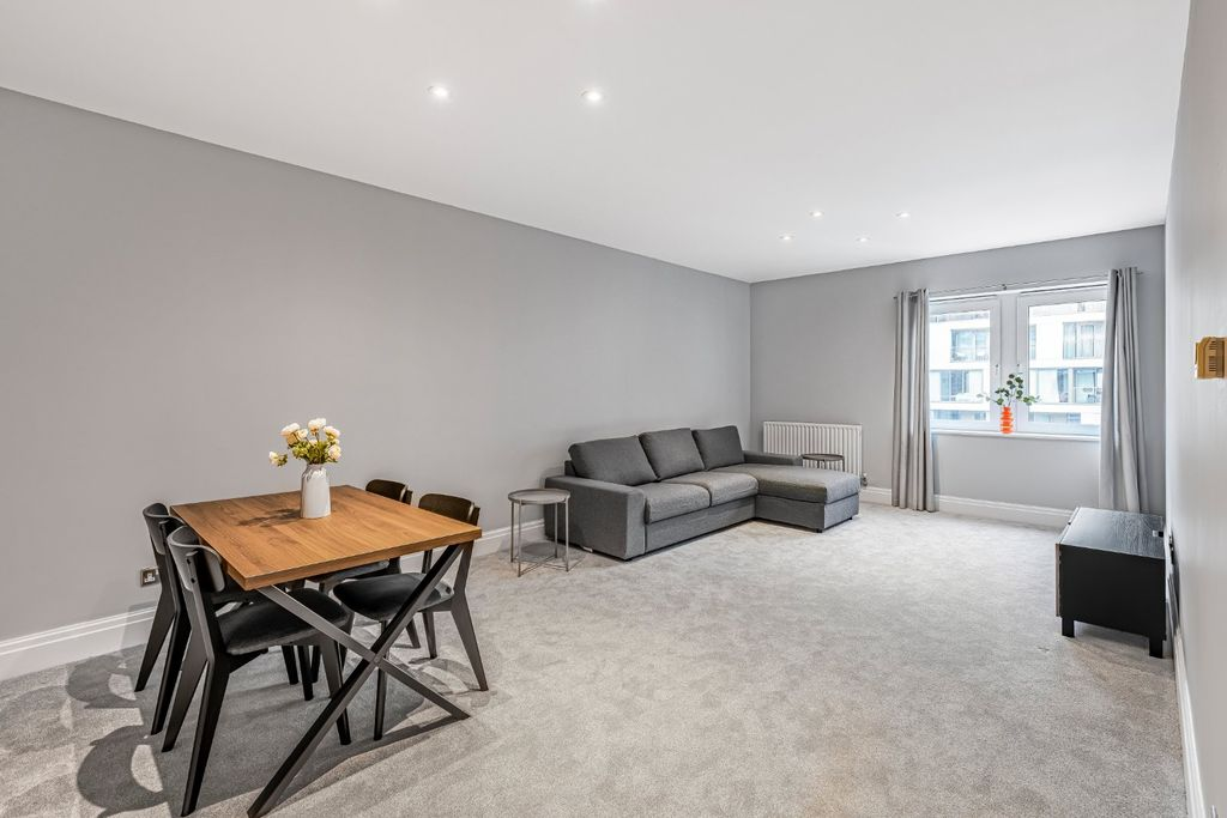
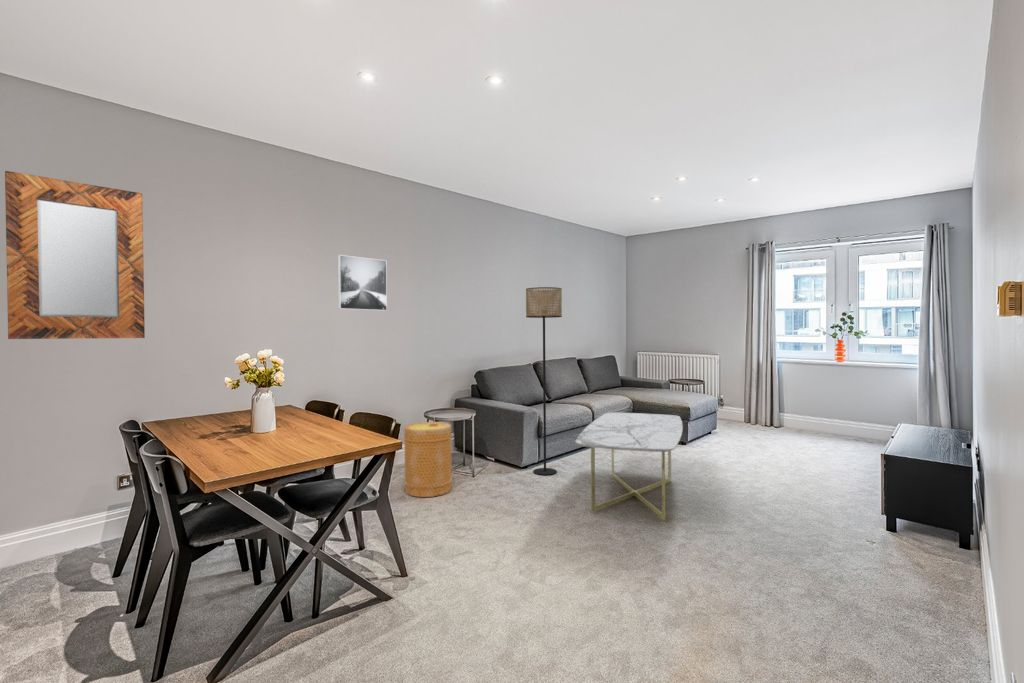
+ coffee table (634, 450)
+ basket (428, 457)
+ home mirror (79, 261)
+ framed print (363, 283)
+ floor lamp (544, 380)
